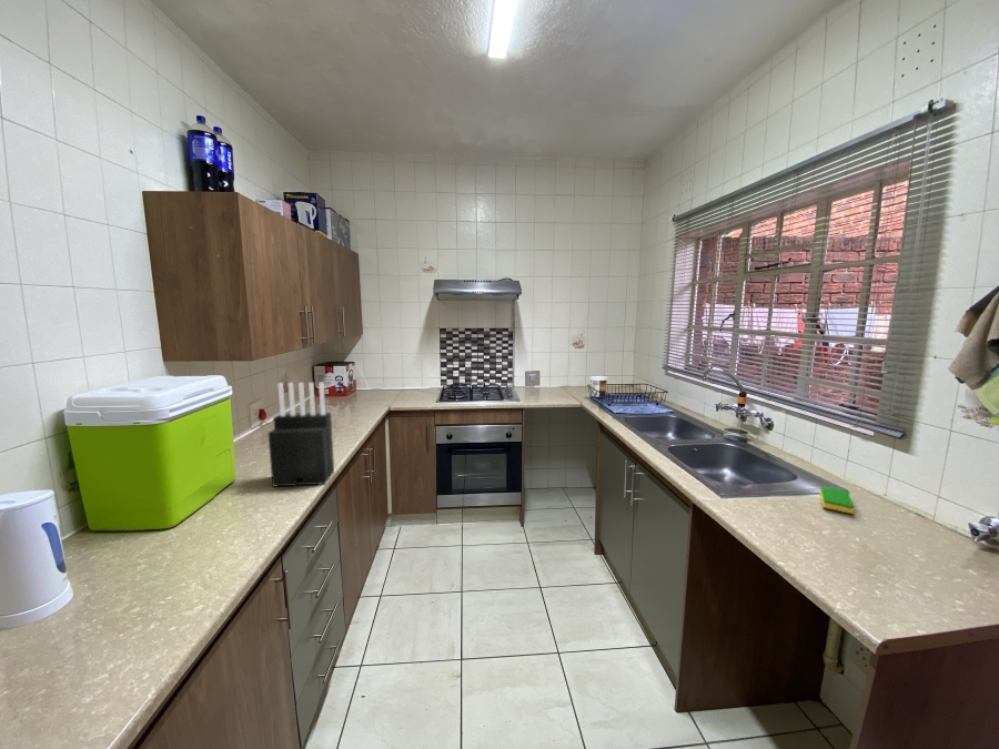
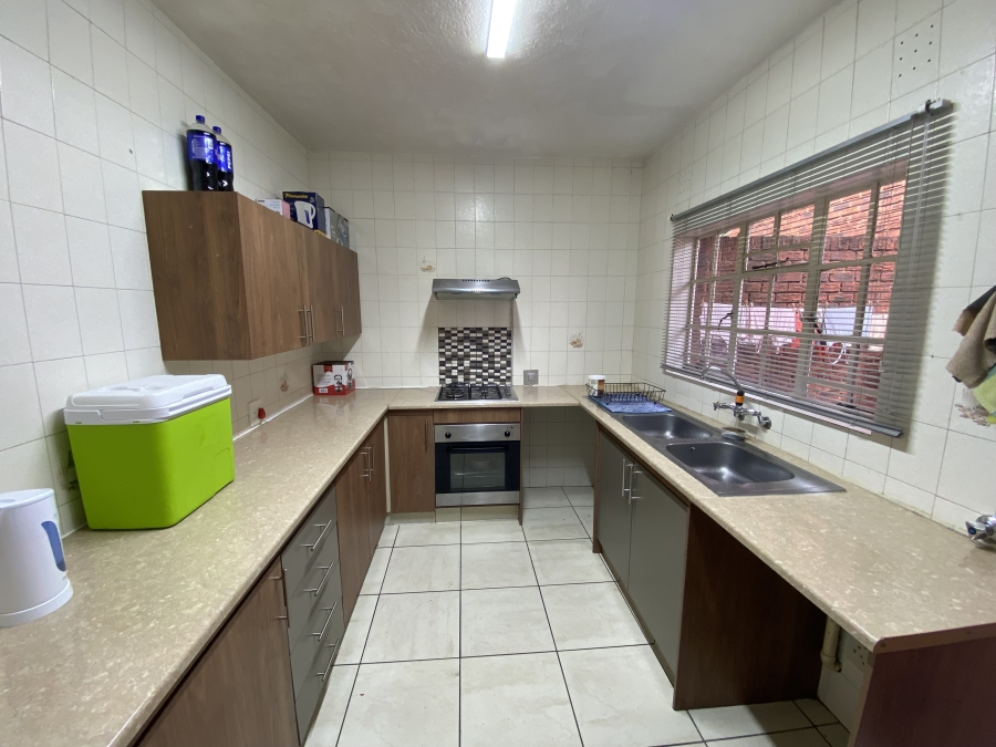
- dish sponge (836, 498)
- knife block (300, 433)
